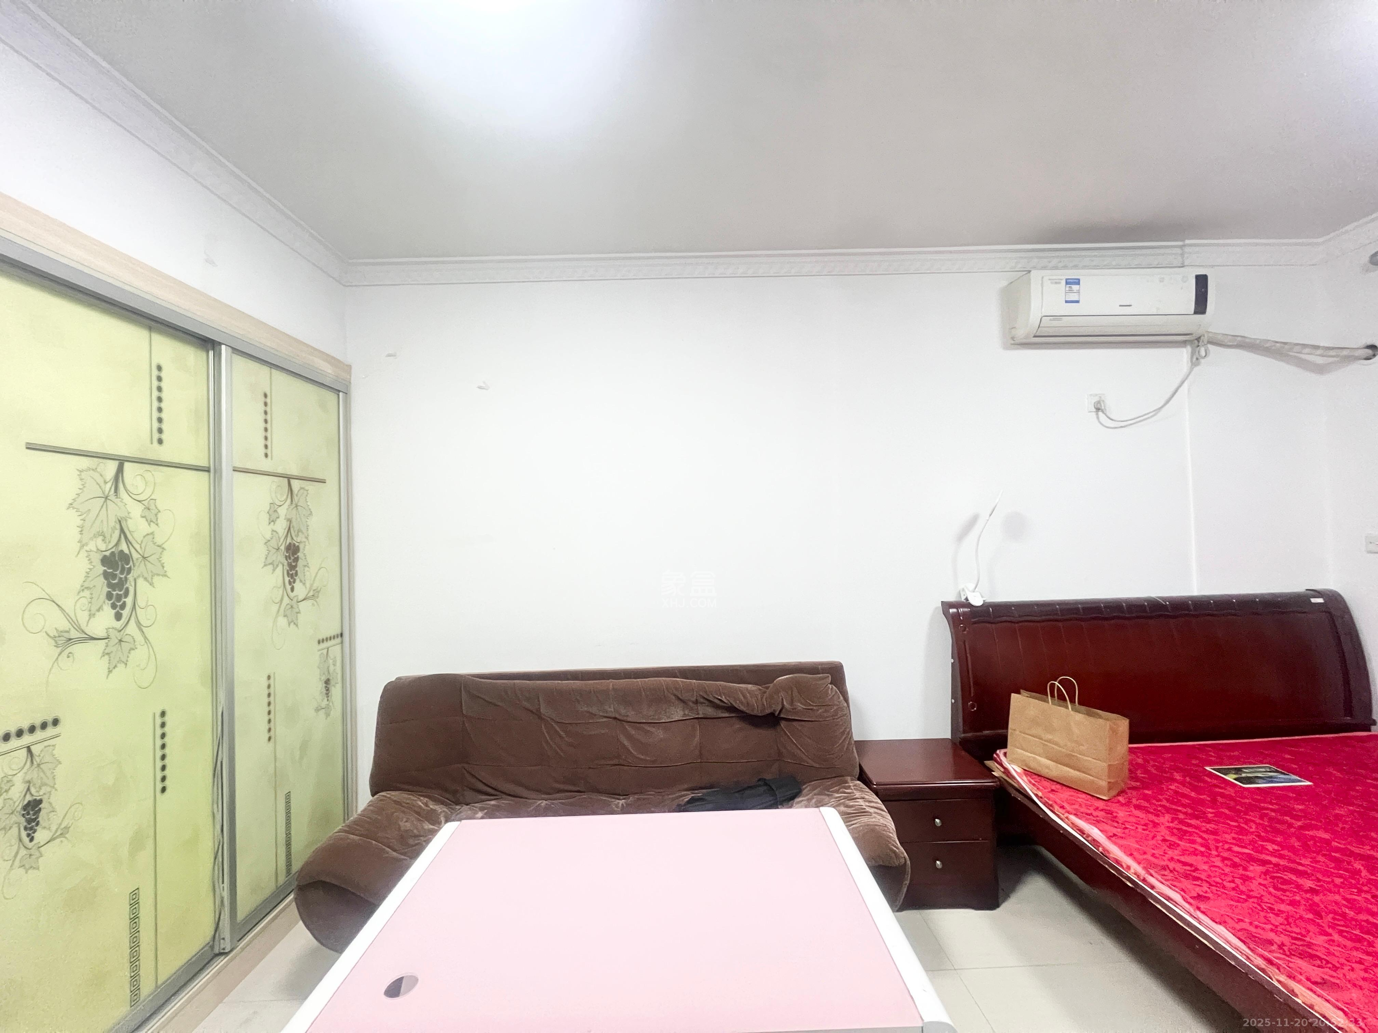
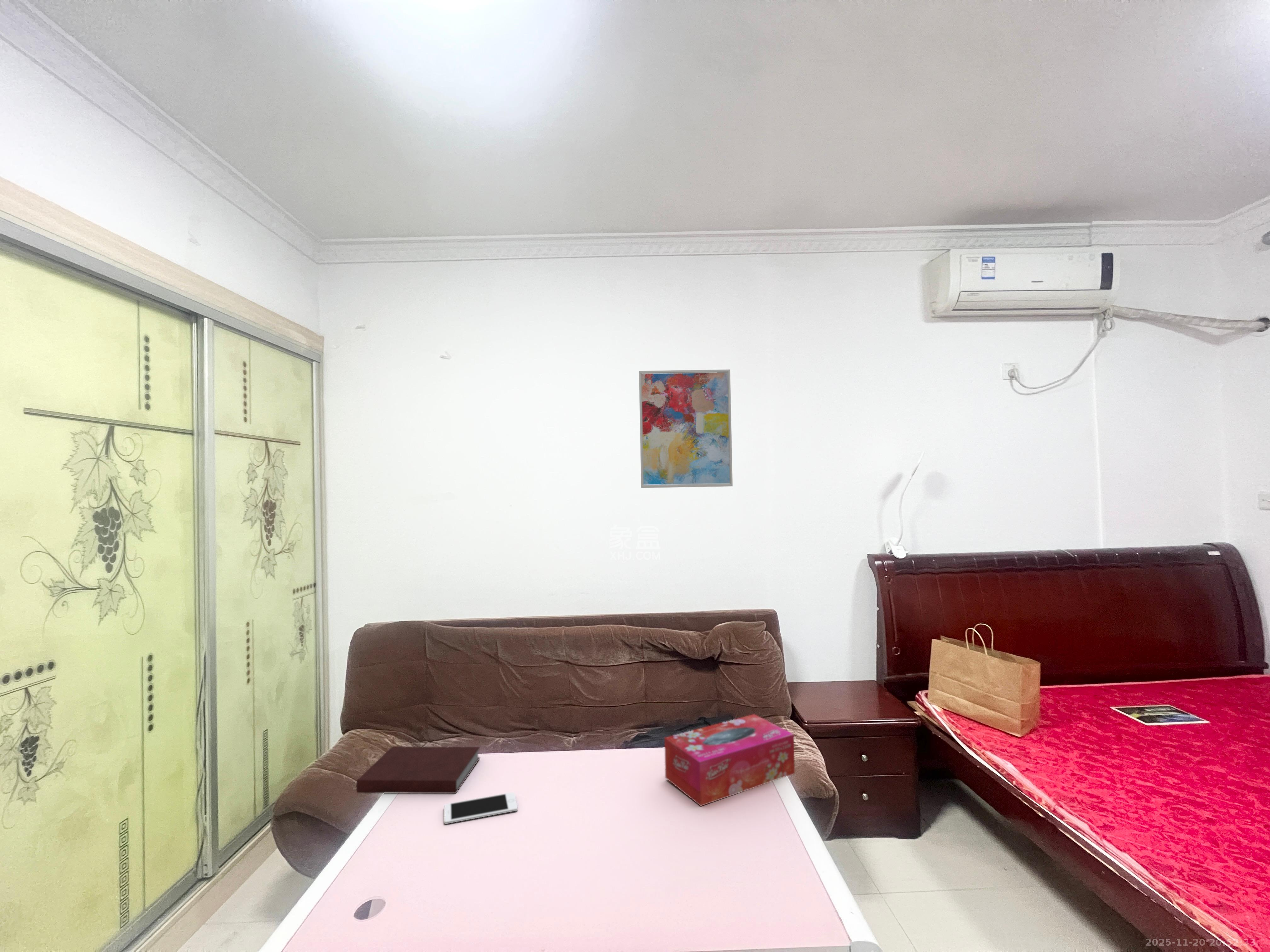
+ tissue box (730, 756)
+ notebook (422, 768)
+ cell phone (481, 808)
+ wall art (685, 429)
